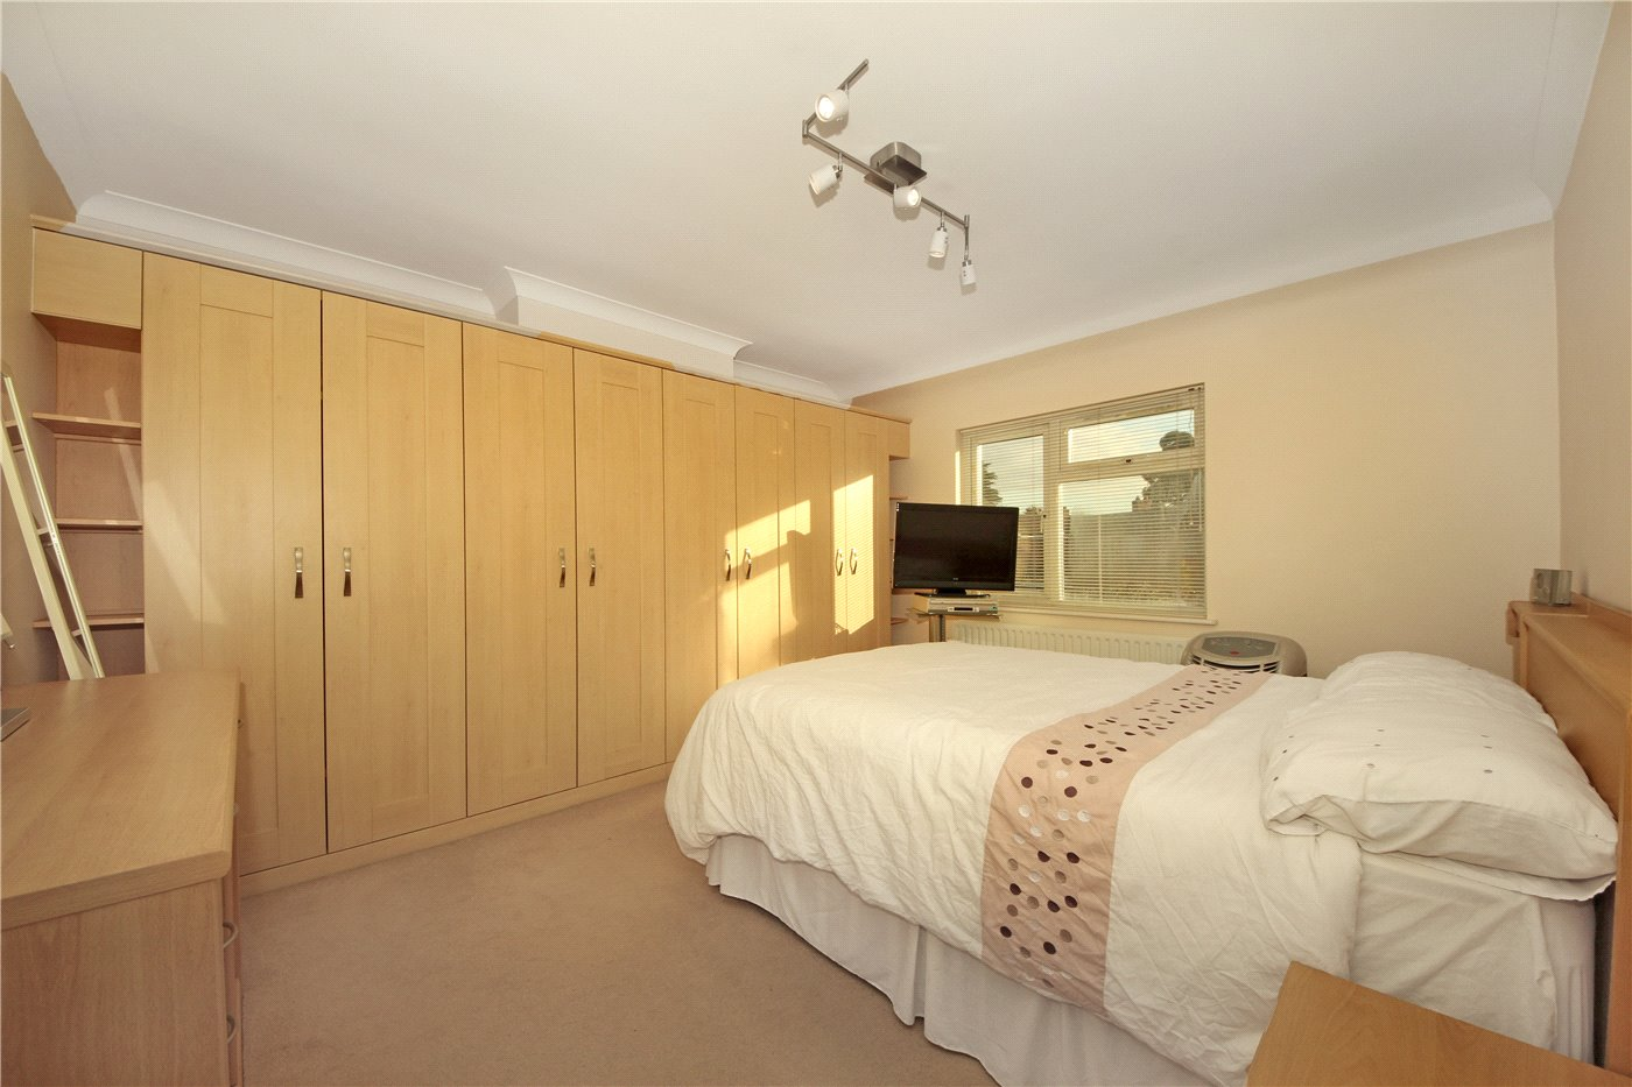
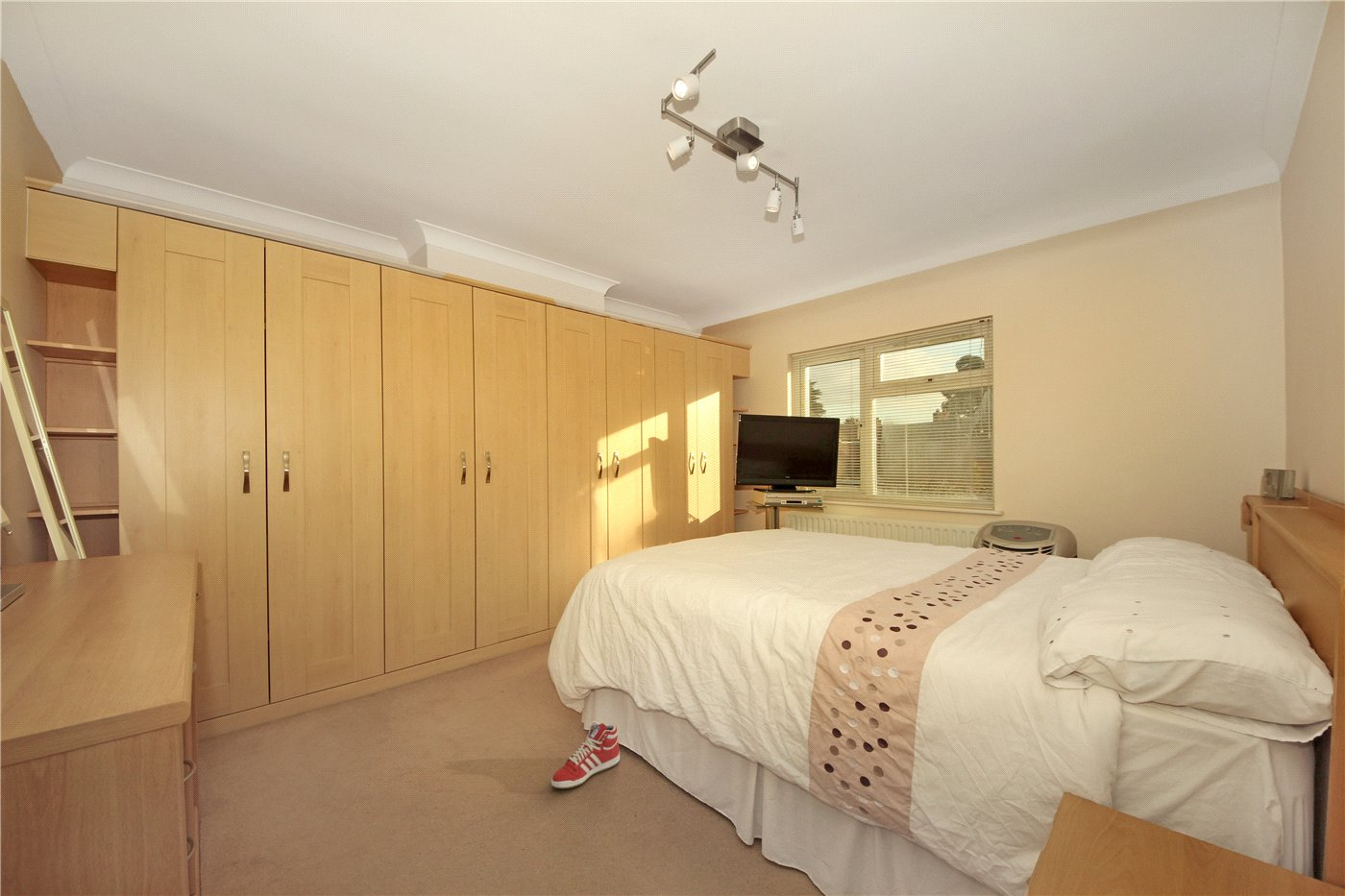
+ sneaker (586, 751)
